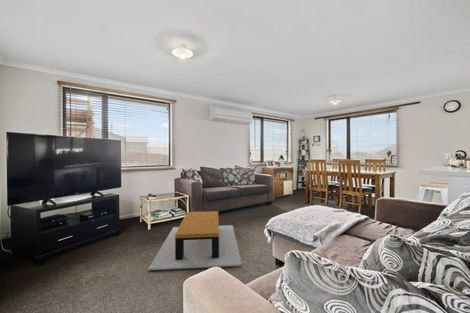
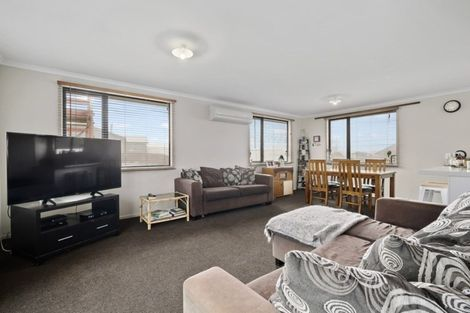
- coffee table (200, 231)
